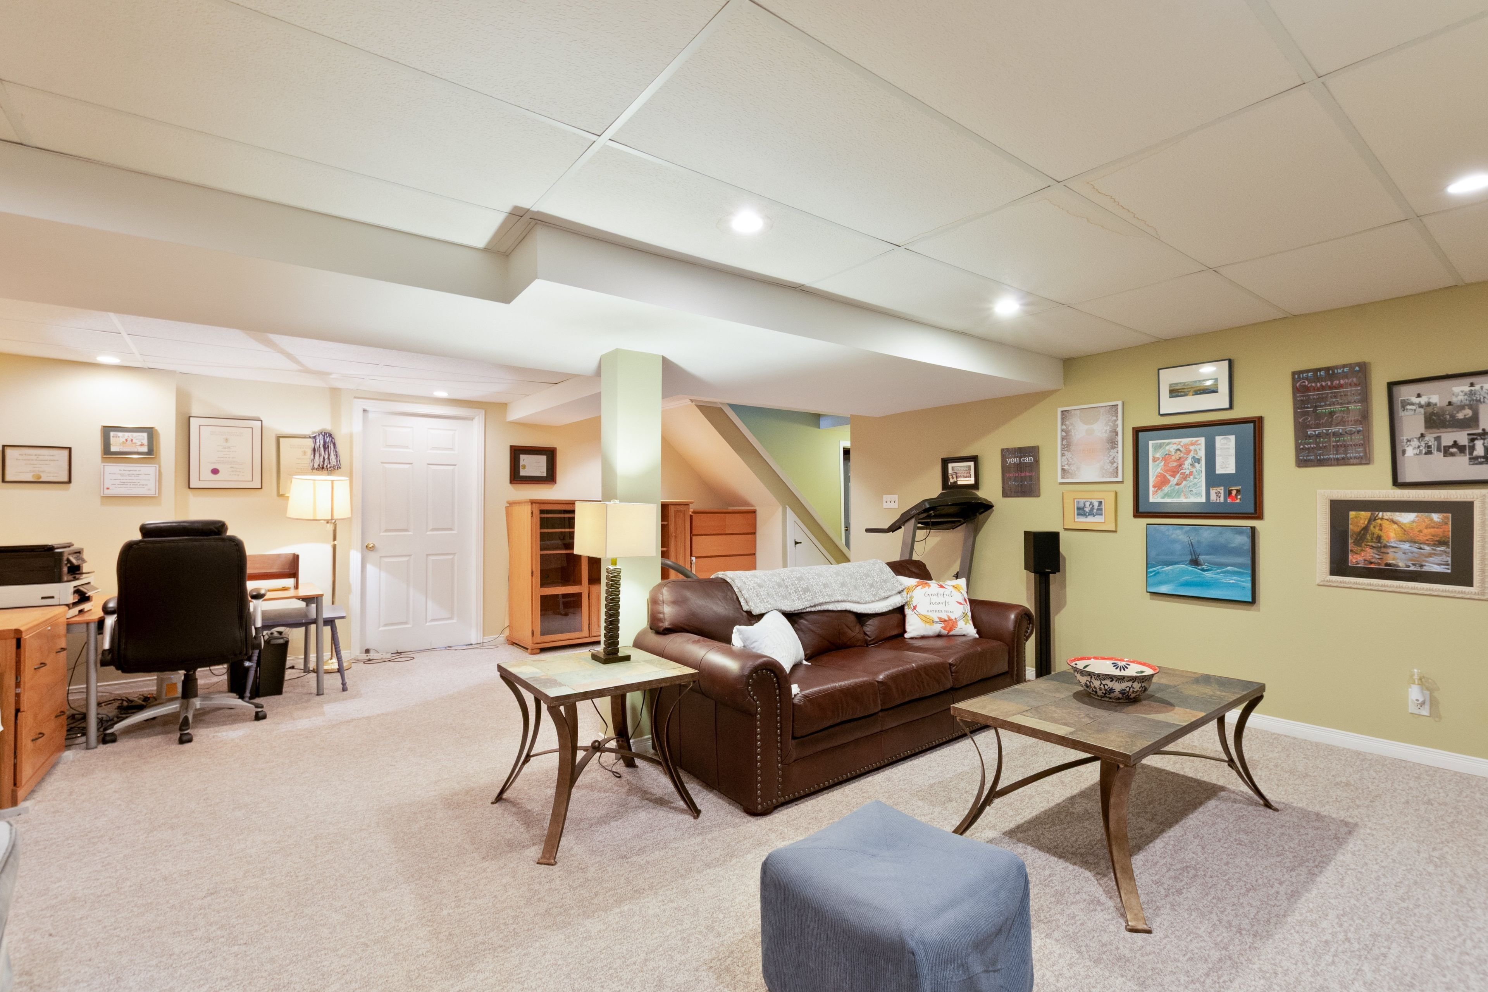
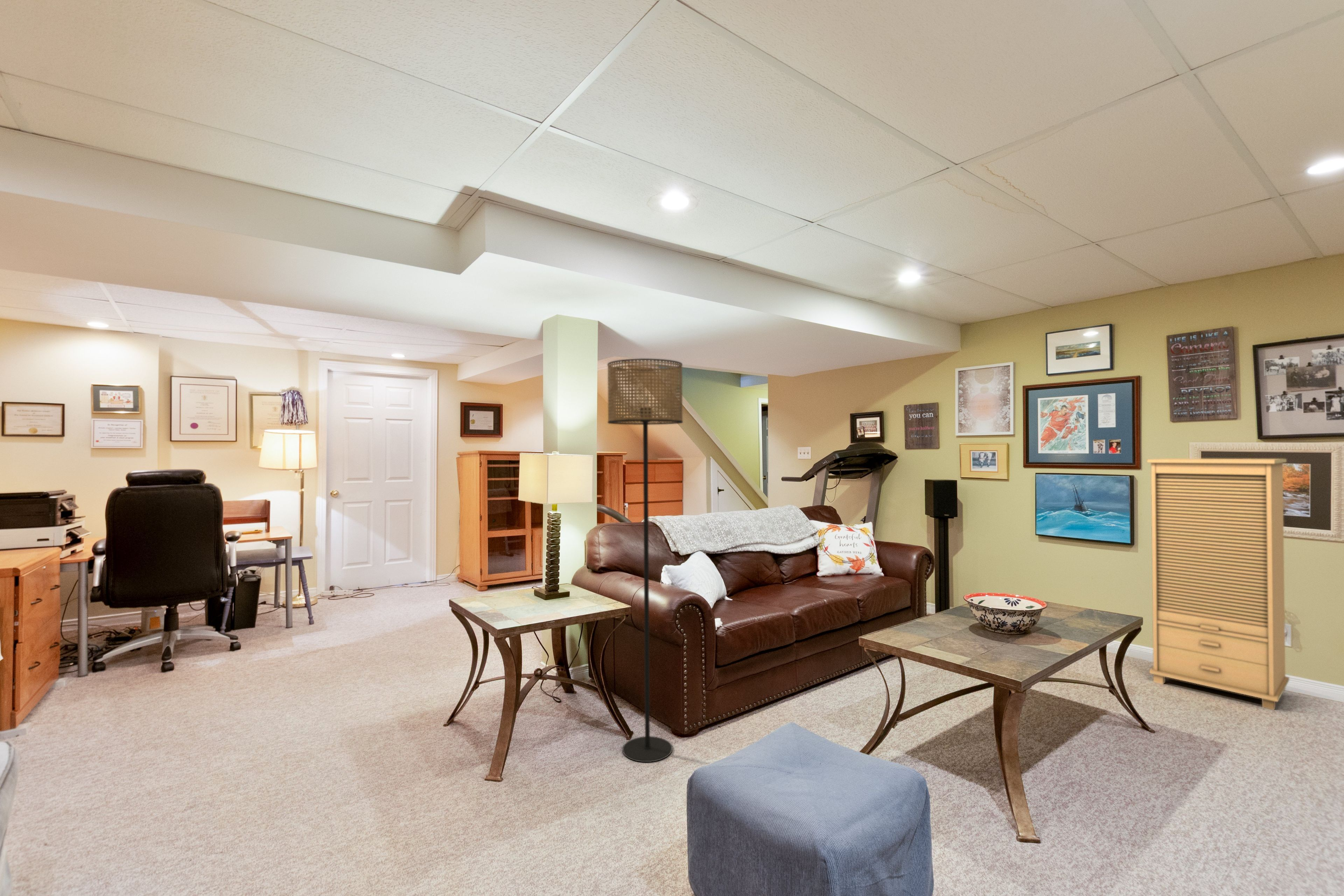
+ cabinet (1217, 572)
+ floor lamp (646, 556)
